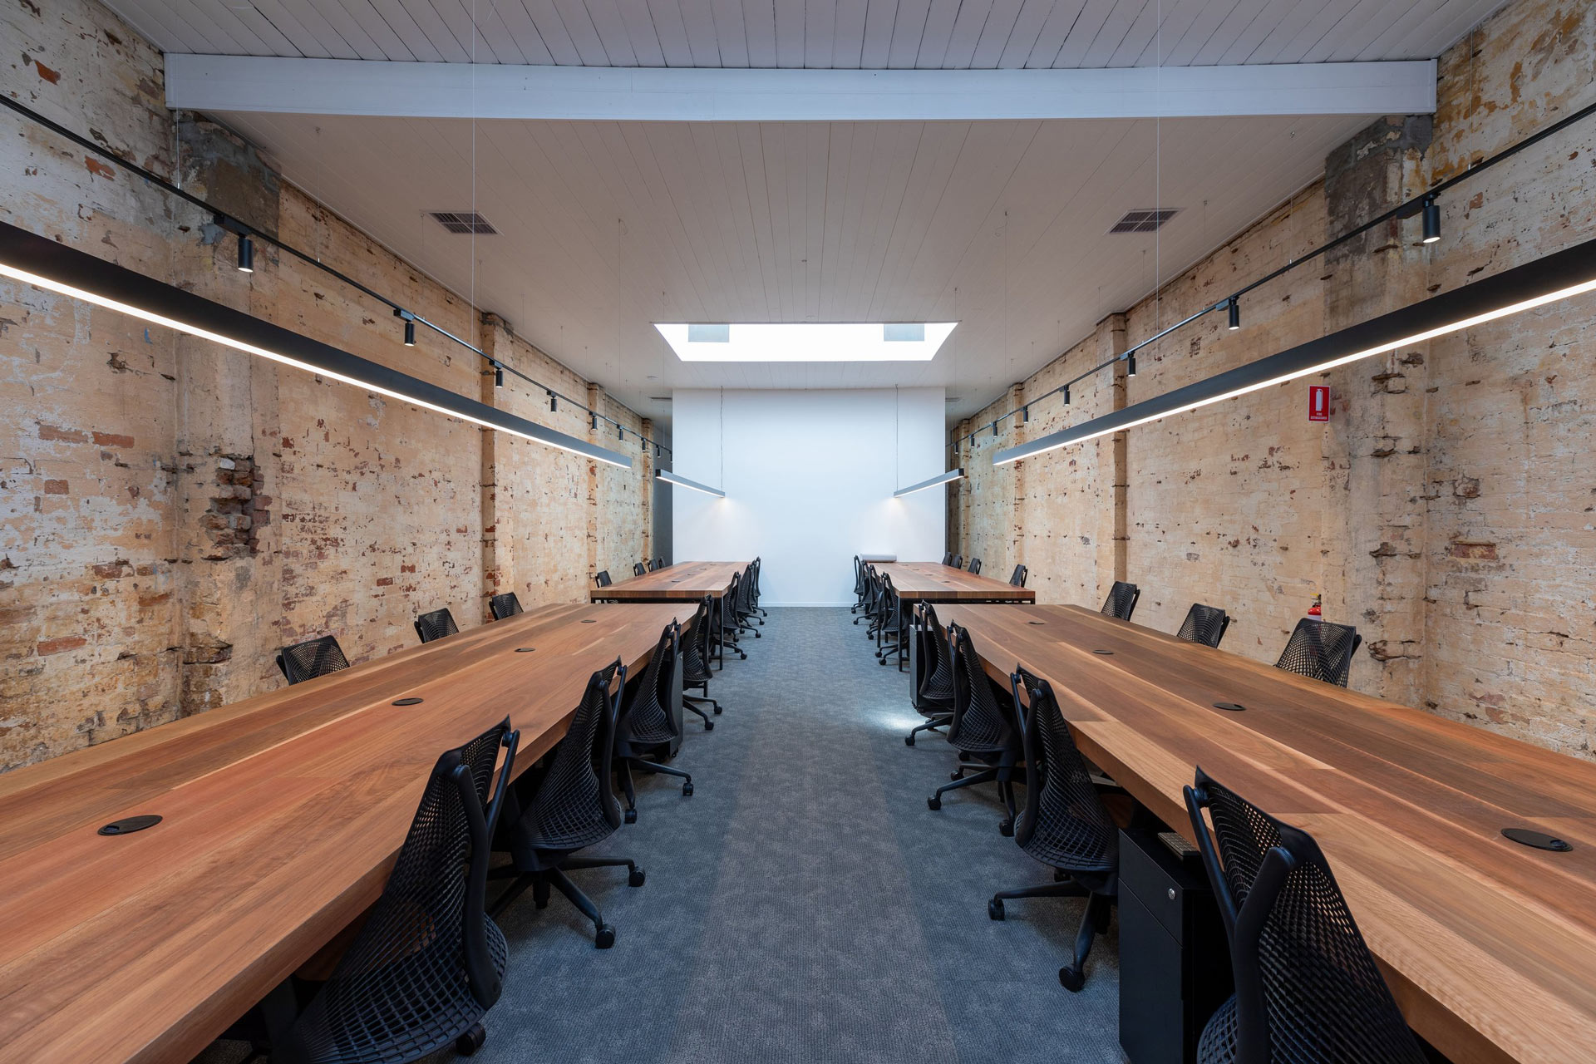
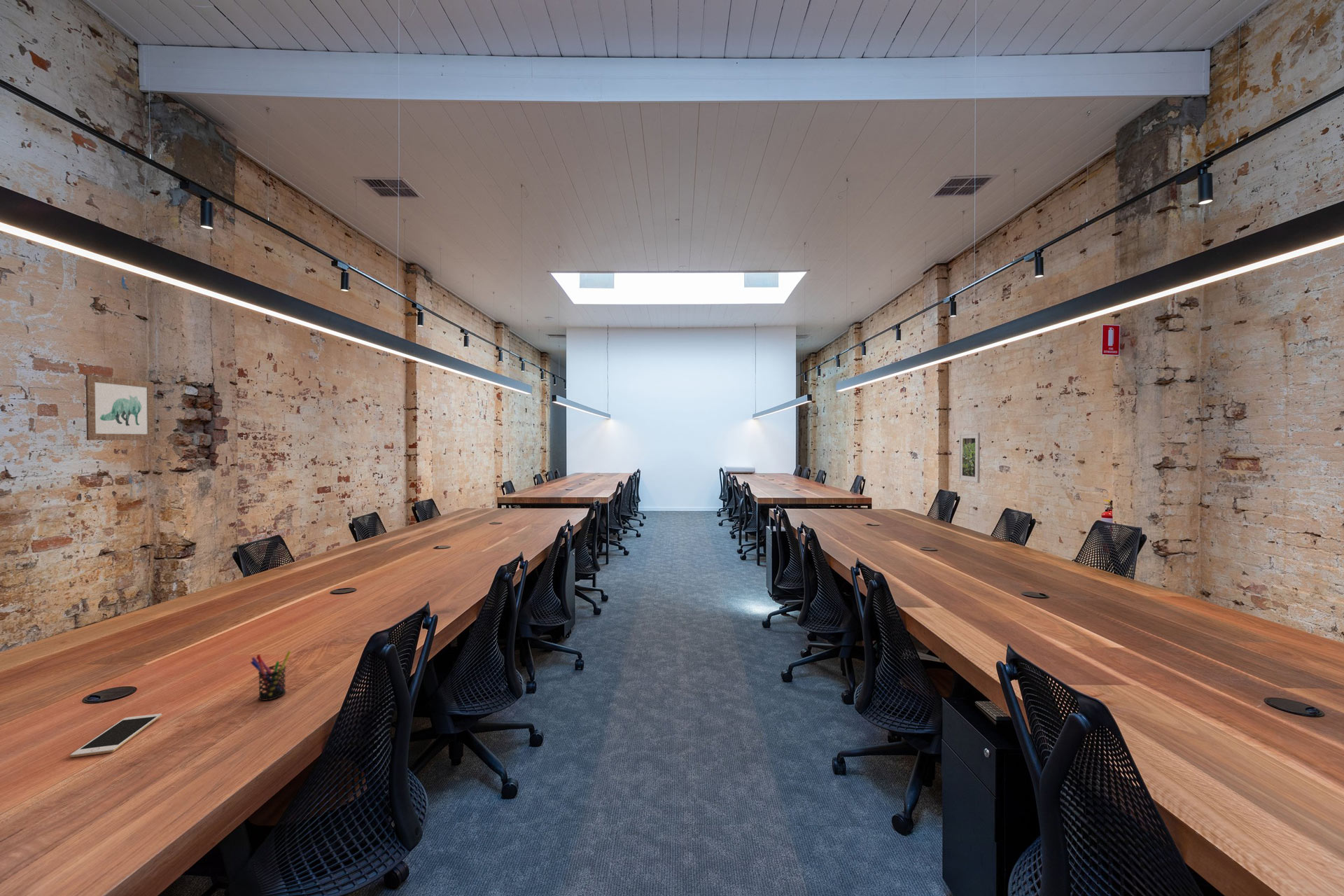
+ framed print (969, 457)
+ cell phone (119, 734)
+ pen holder (272, 674)
+ wall art (122, 409)
